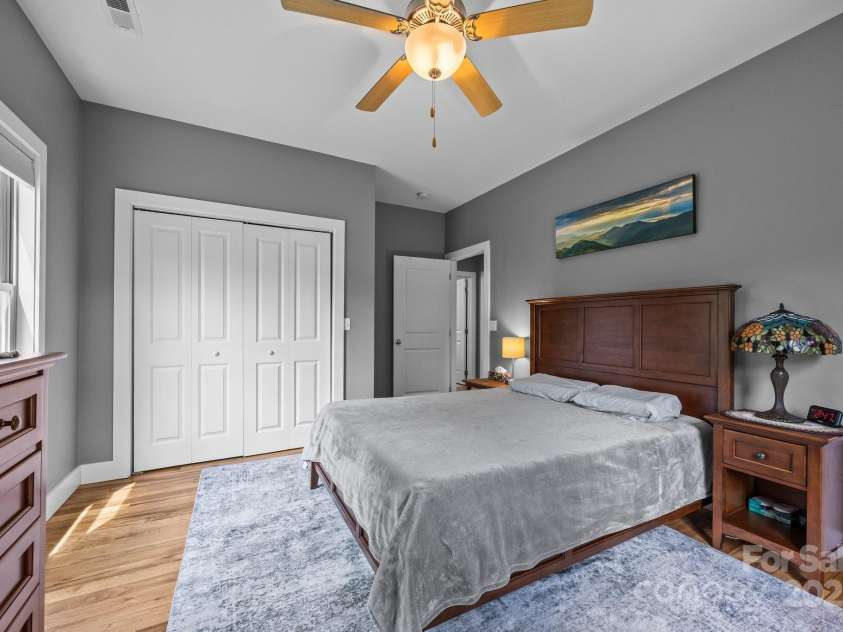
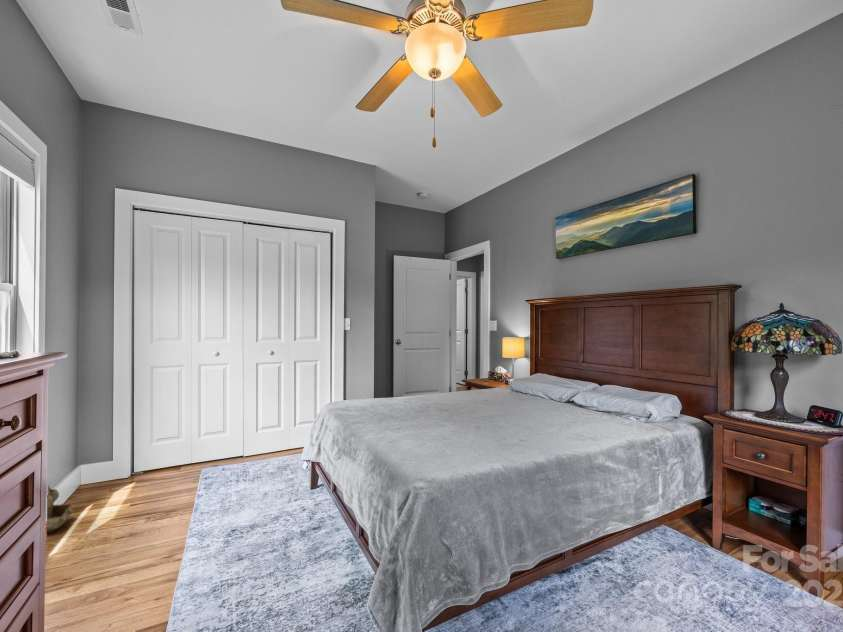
+ wall caddy (57, 505)
